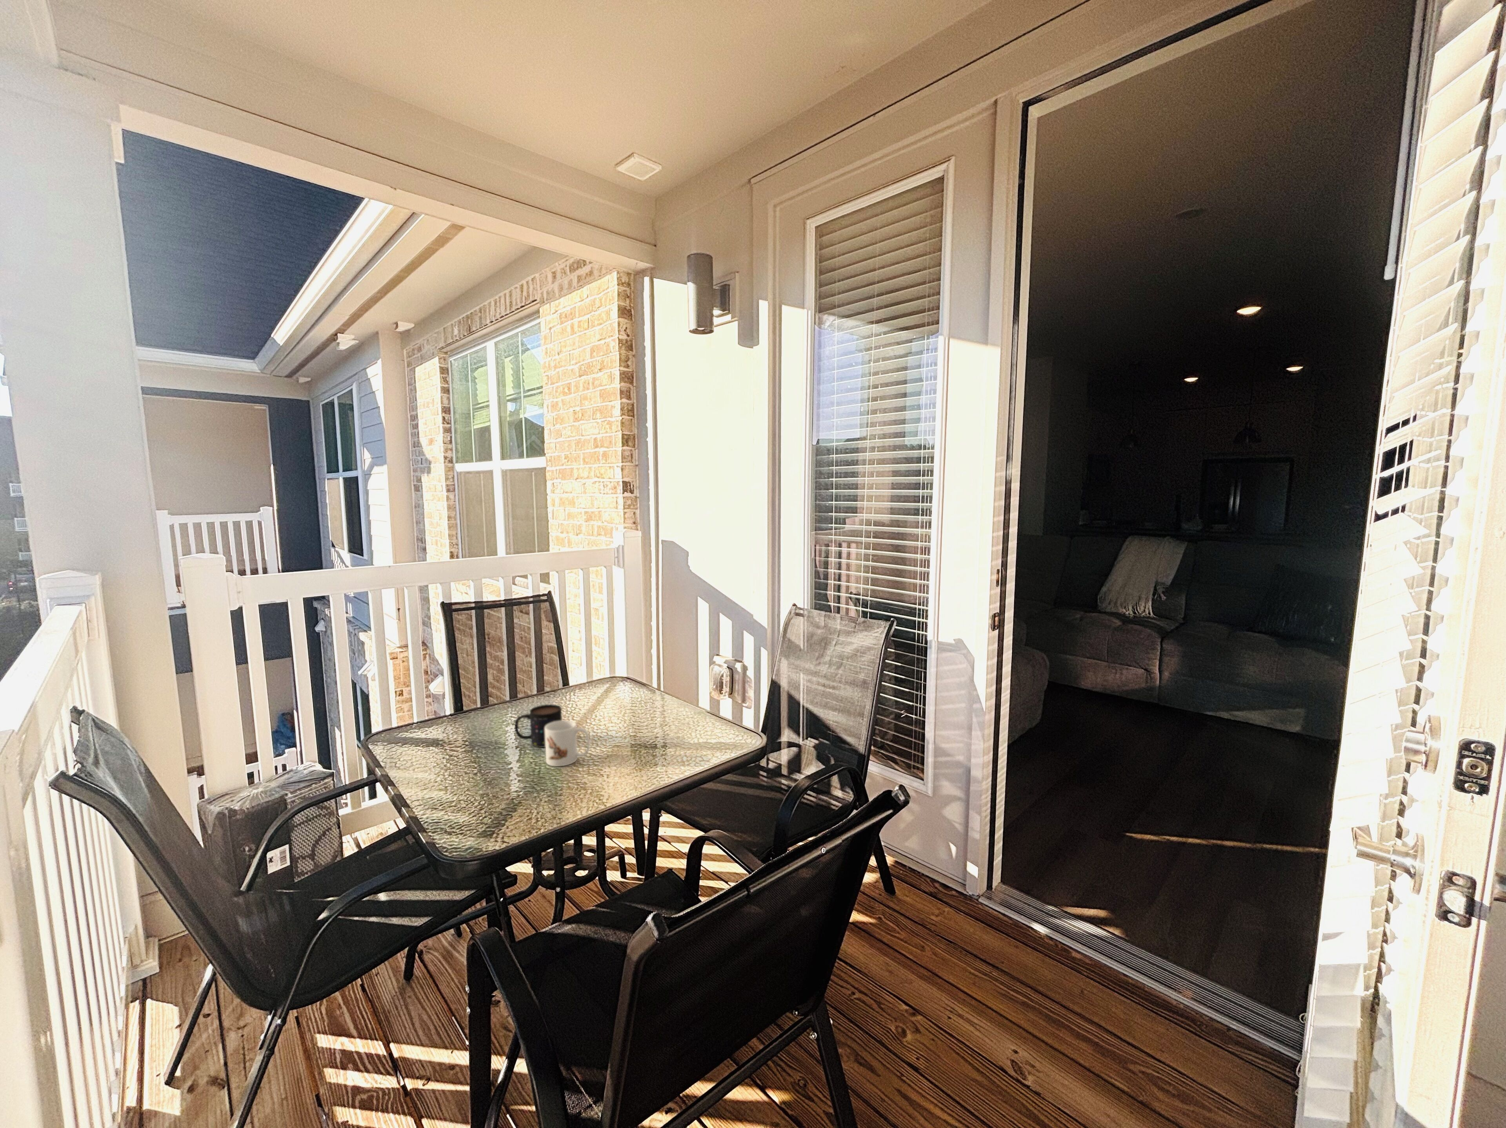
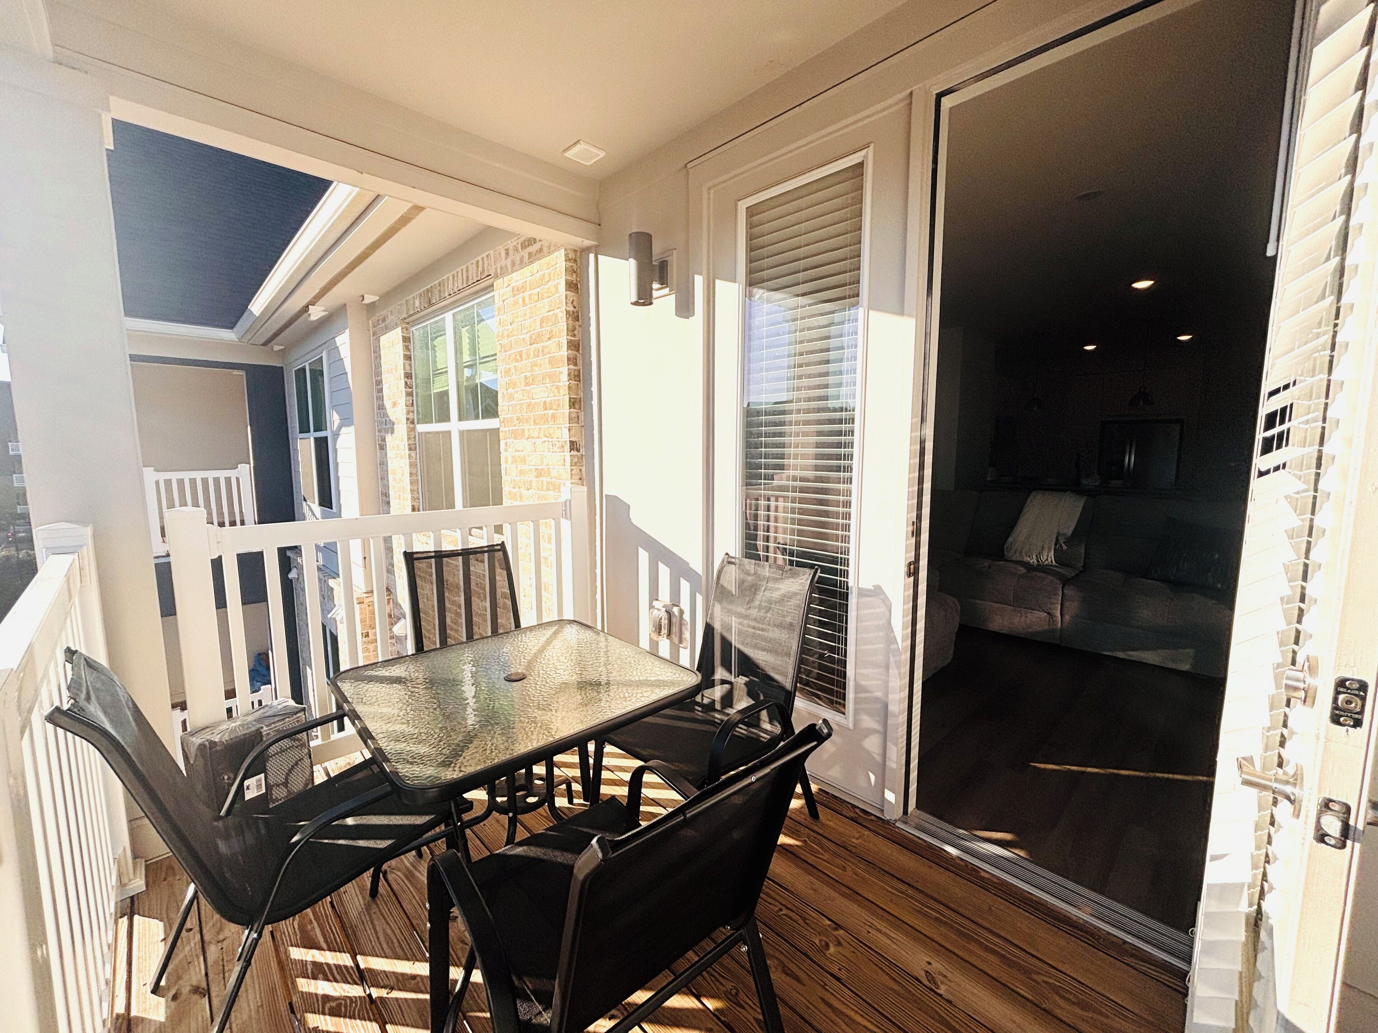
- mug (538, 726)
- mug (568, 743)
